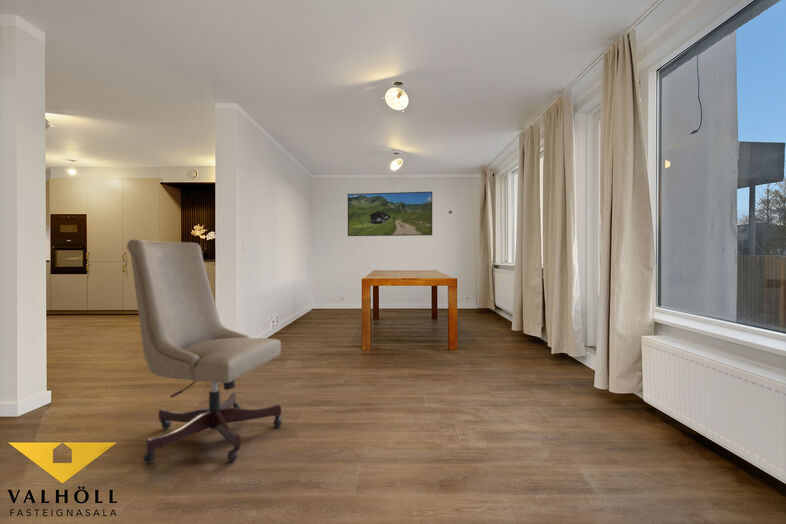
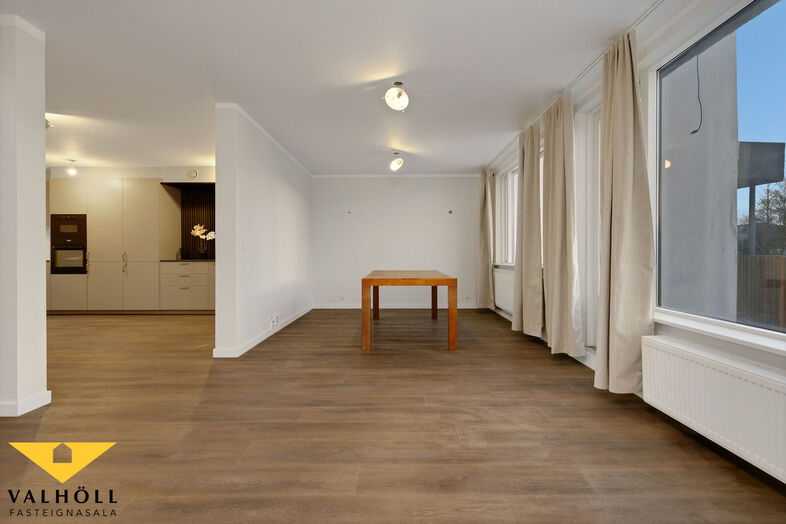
- chair (206, 337)
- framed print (389, 214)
